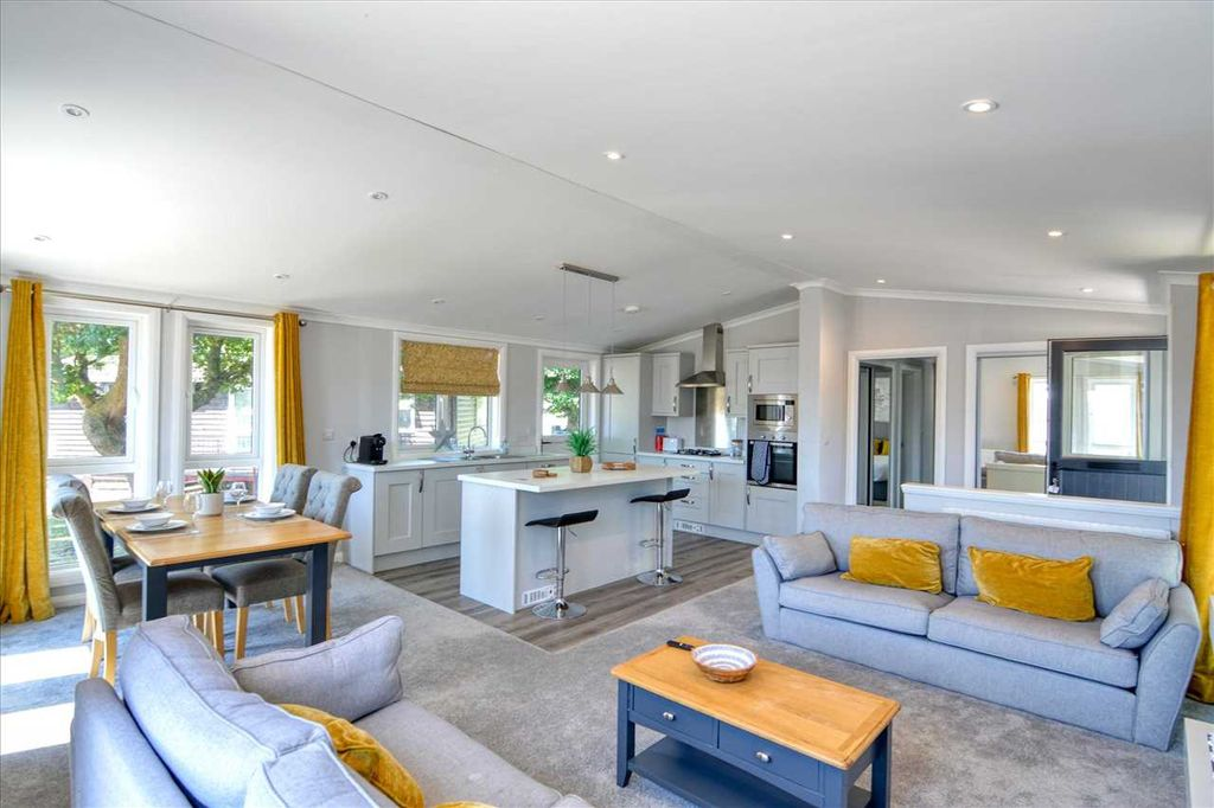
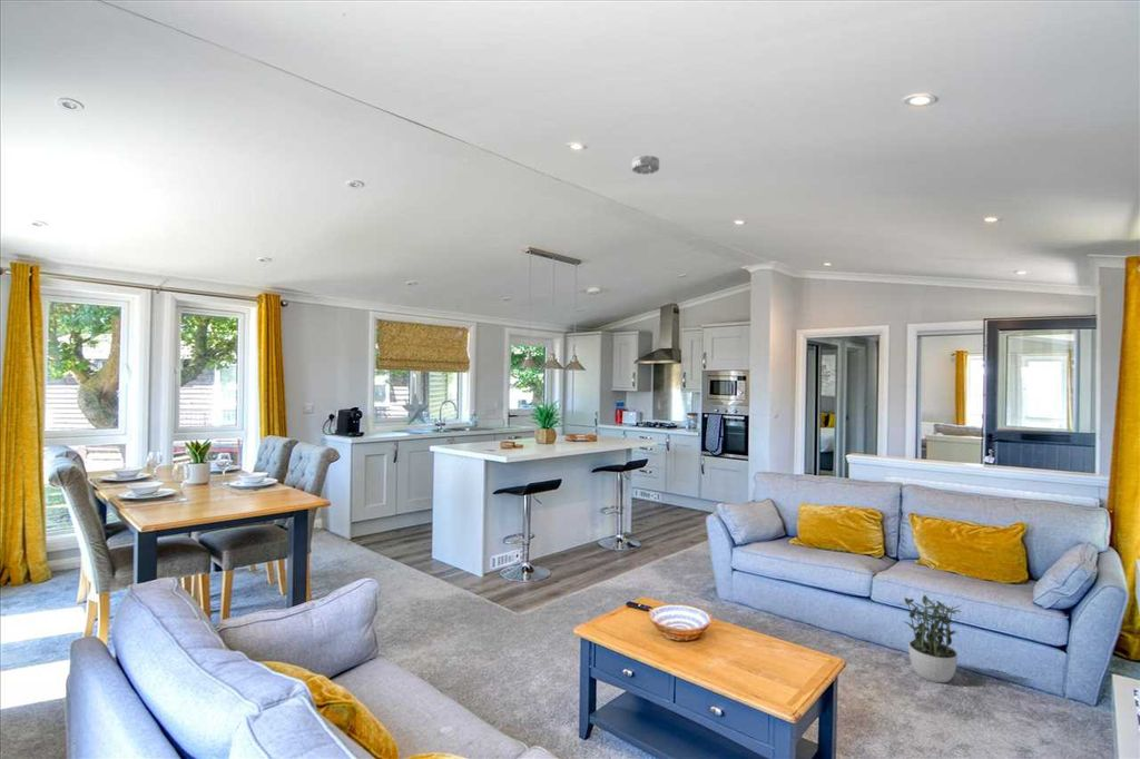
+ potted plant (930, 633)
+ smoke detector (645, 164)
